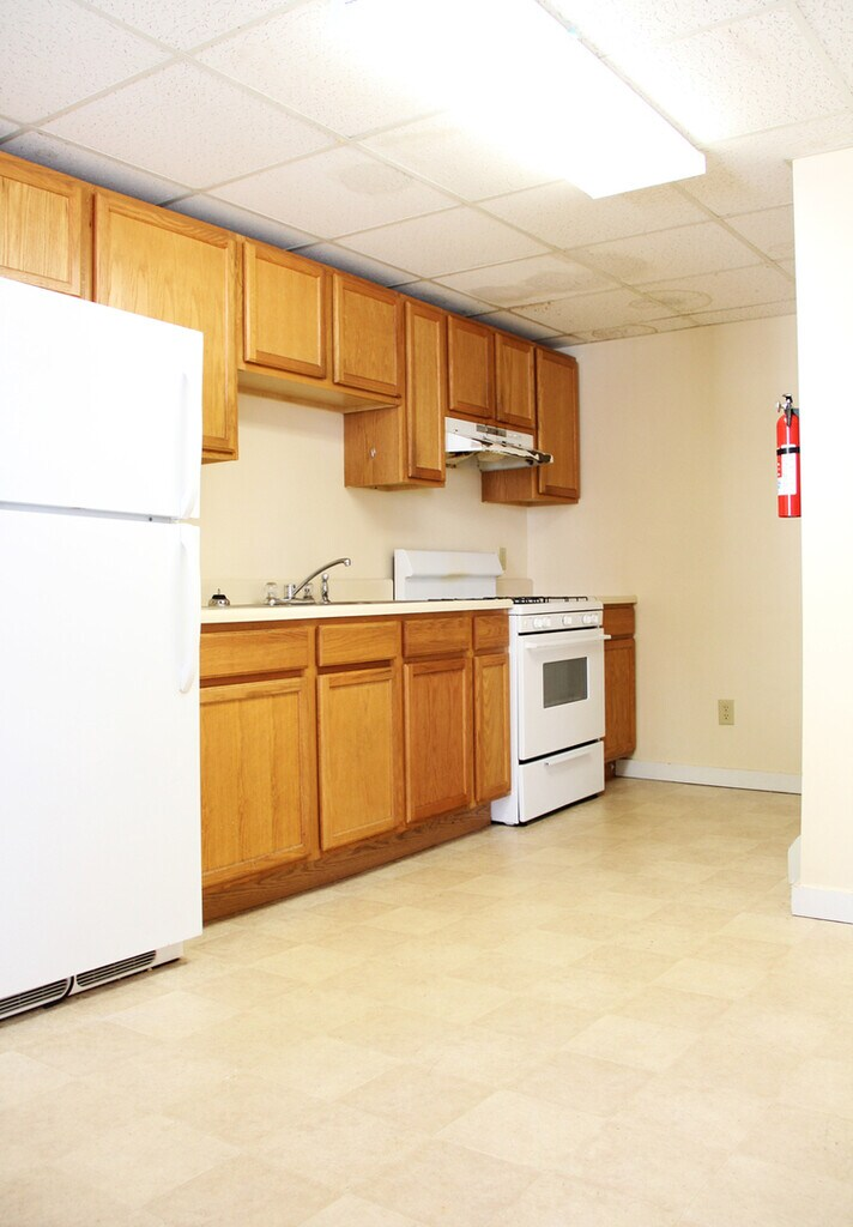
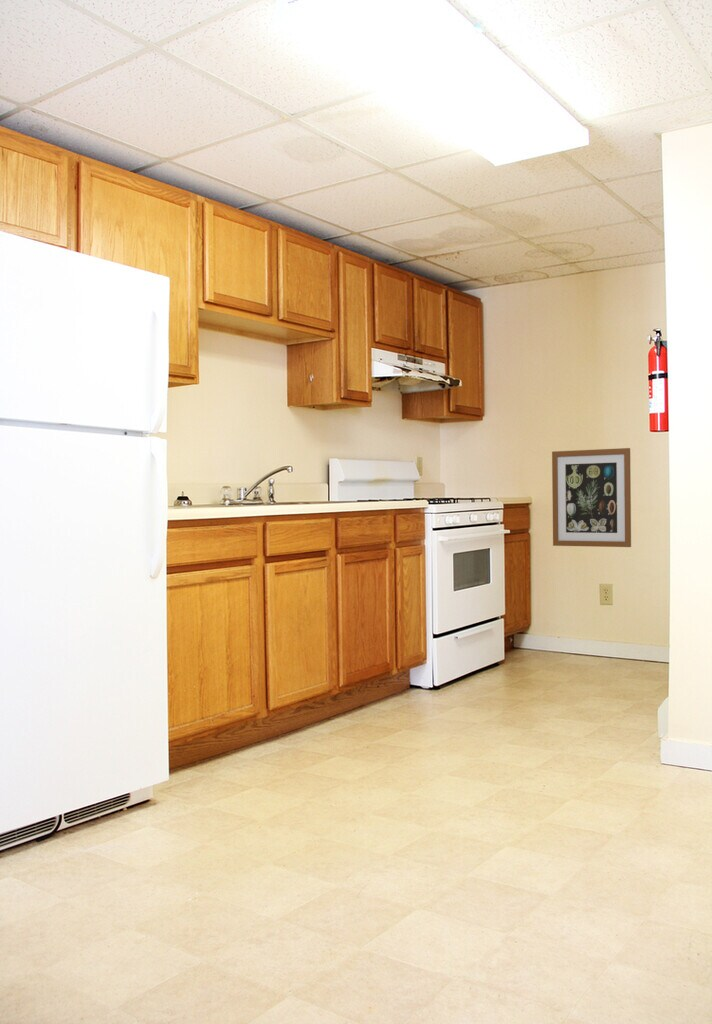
+ wall art (590, 498)
